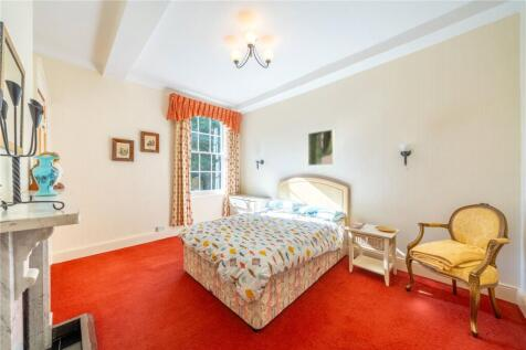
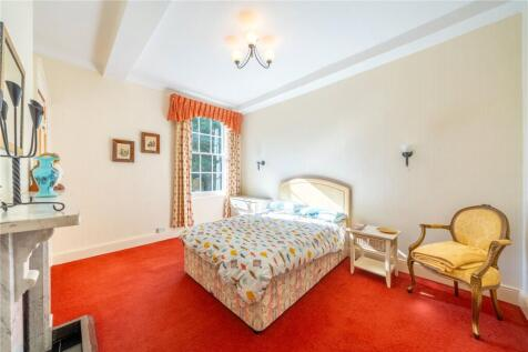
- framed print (320, 148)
